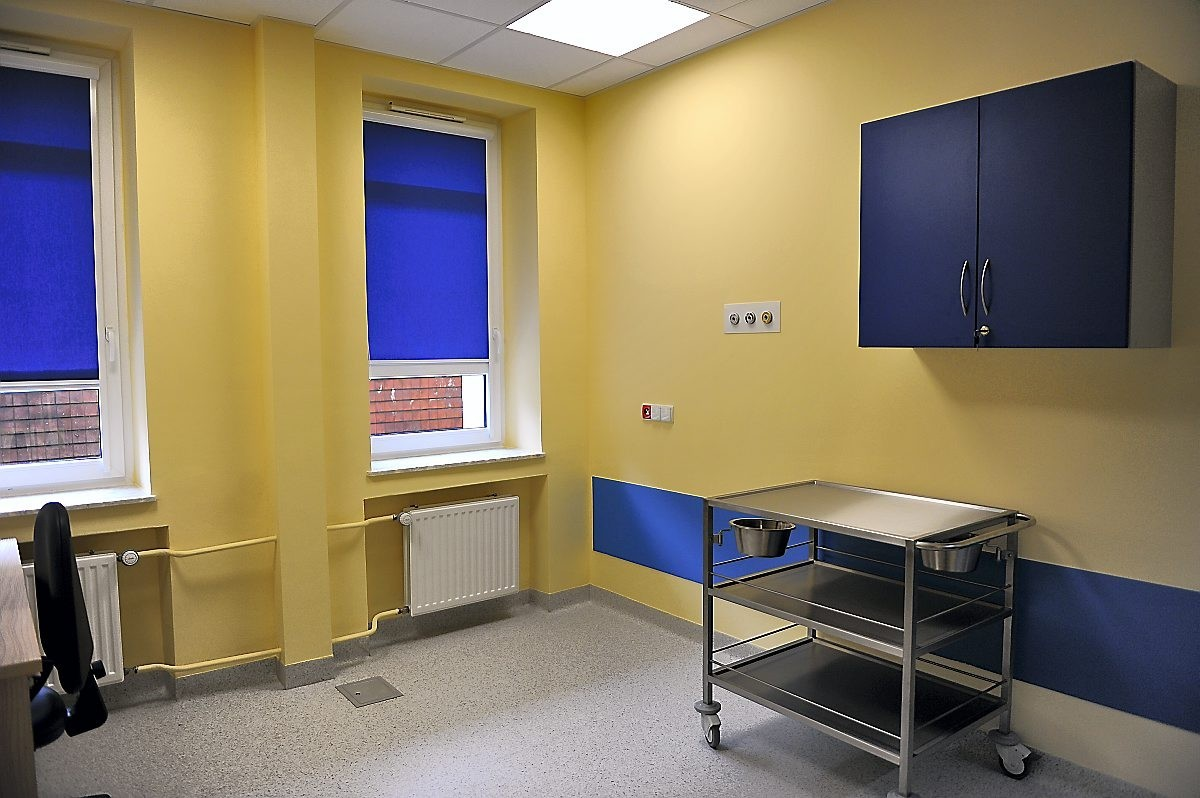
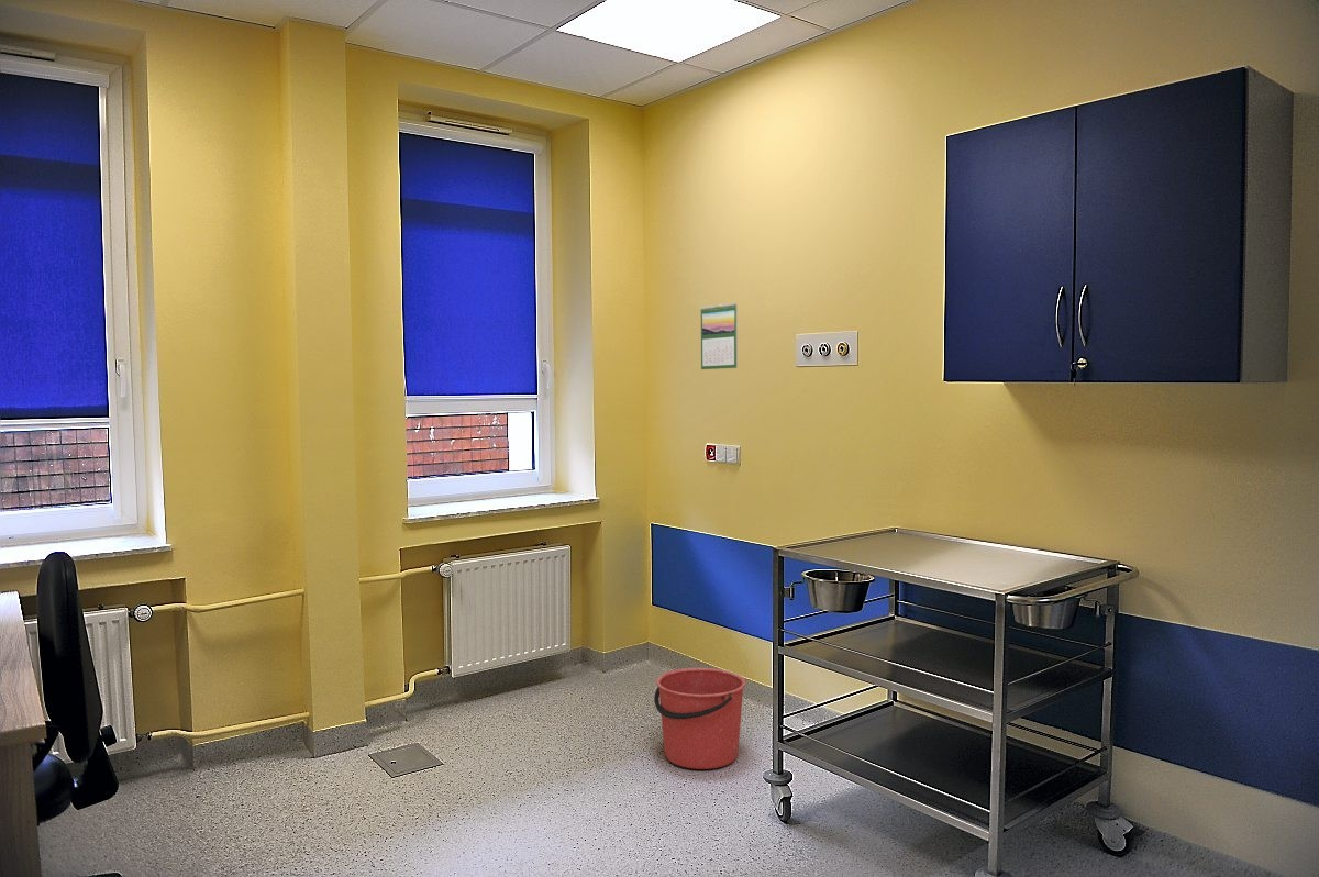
+ calendar (718, 336)
+ bucket (700, 718)
